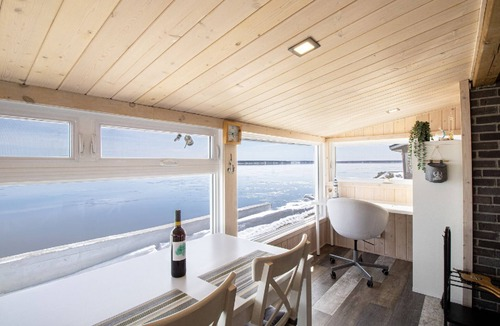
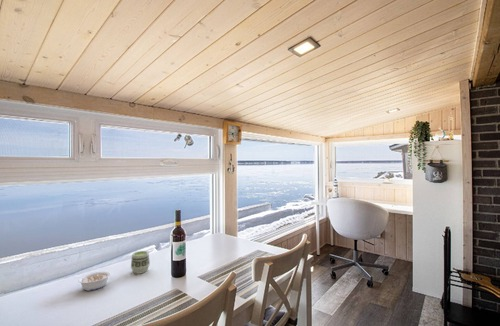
+ cup (140, 262)
+ legume (93, 281)
